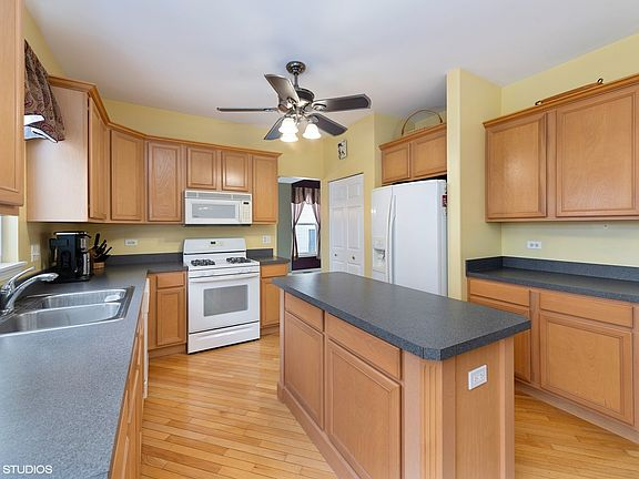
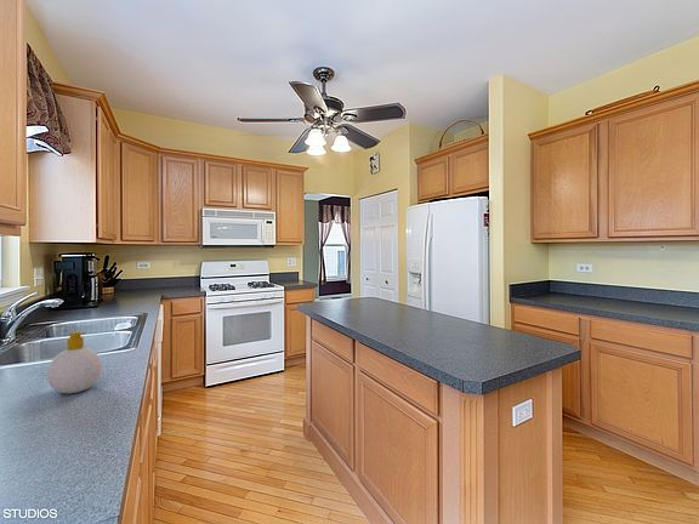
+ soap bottle (75, 360)
